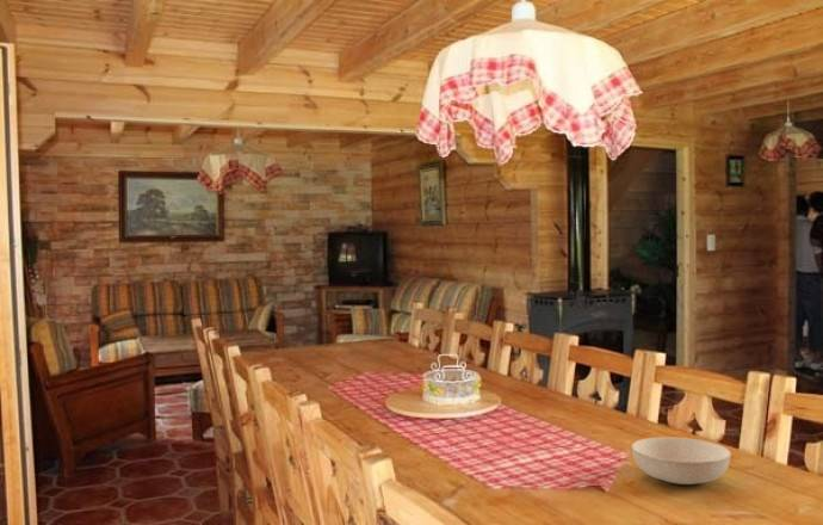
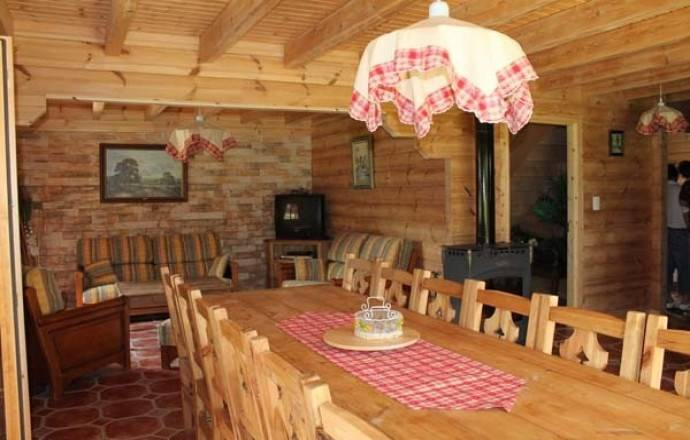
- serving bowl (680, 463)
